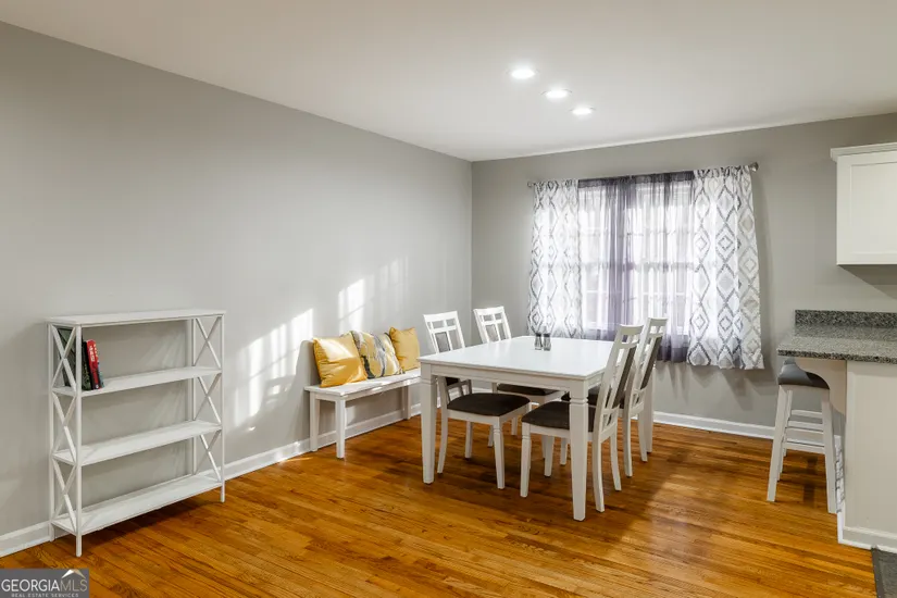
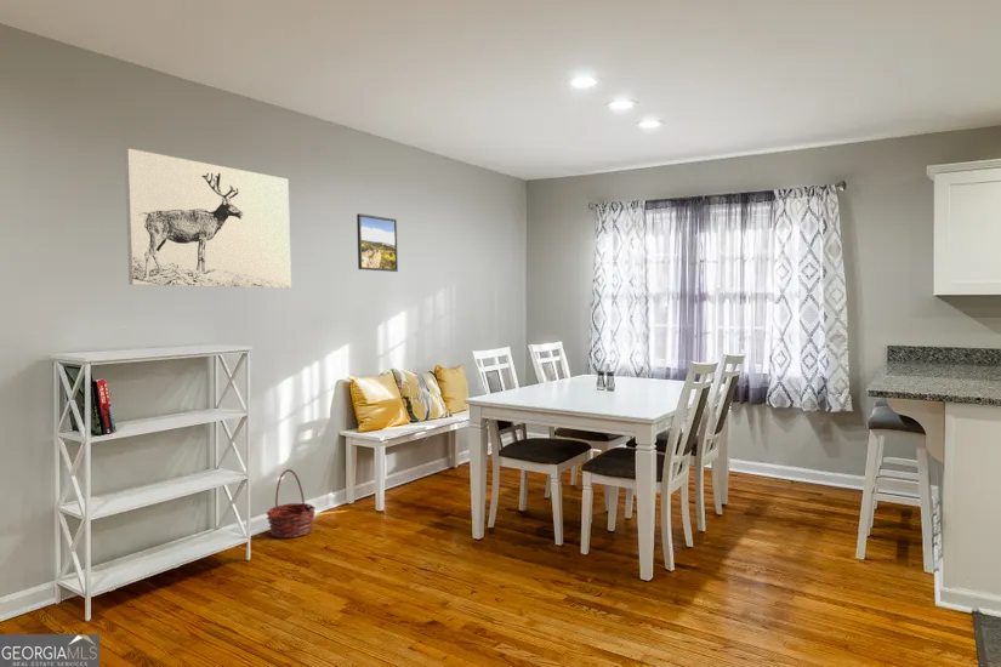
+ wall art (216, 226)
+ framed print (377, 243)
+ basket (290, 503)
